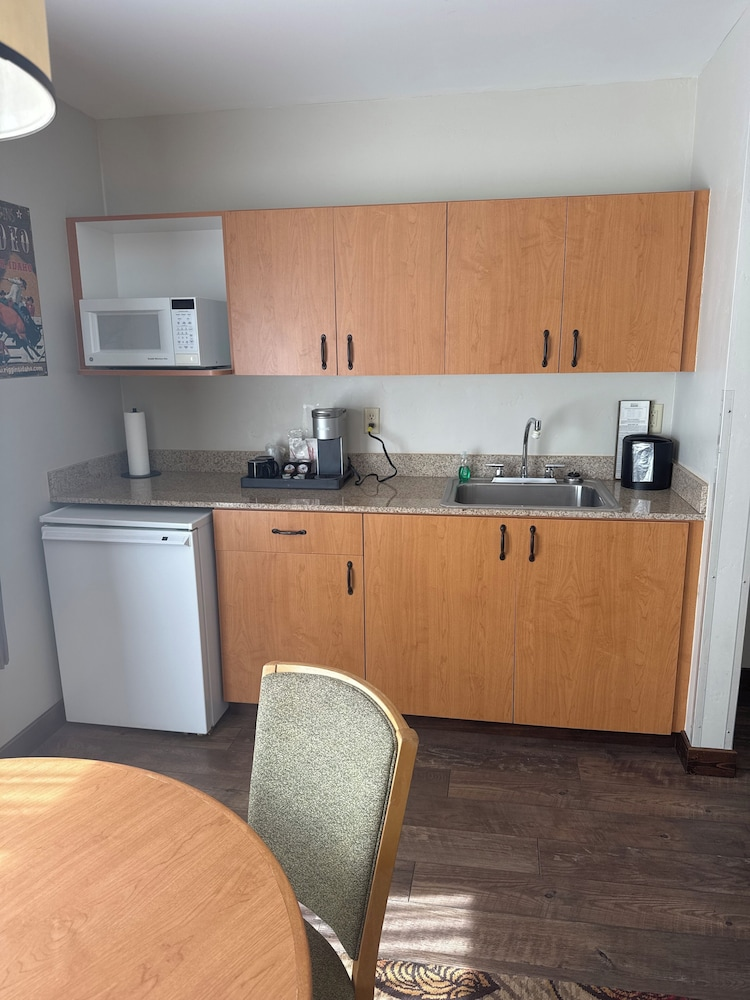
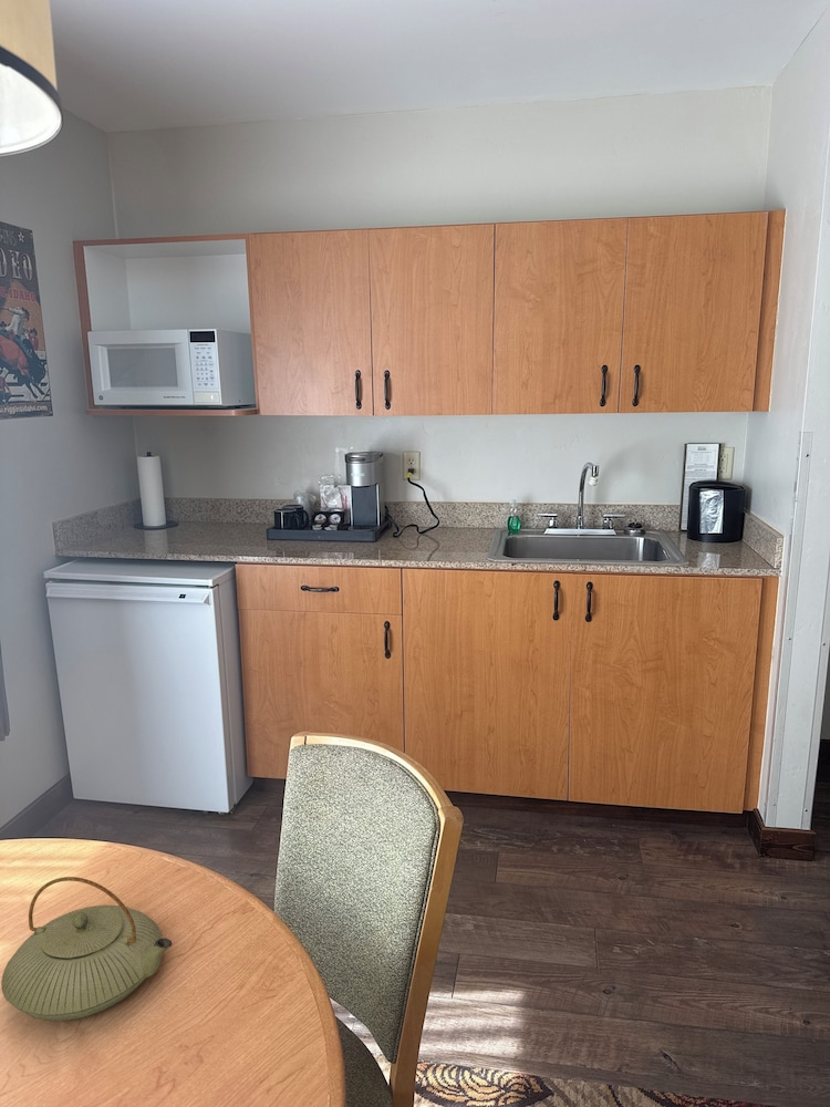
+ teapot (91, 930)
